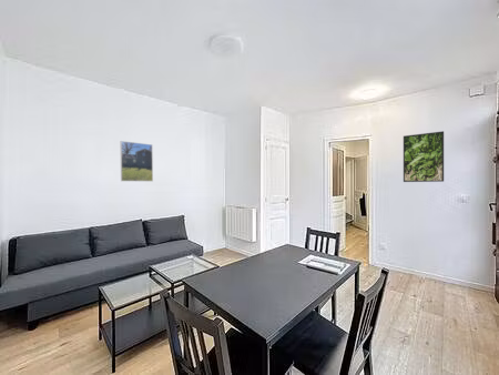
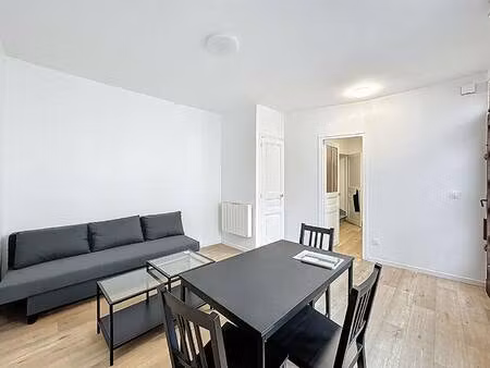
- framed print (136, 162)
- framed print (422, 158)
